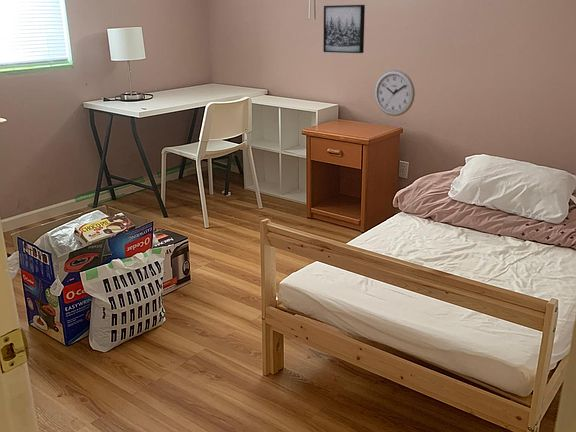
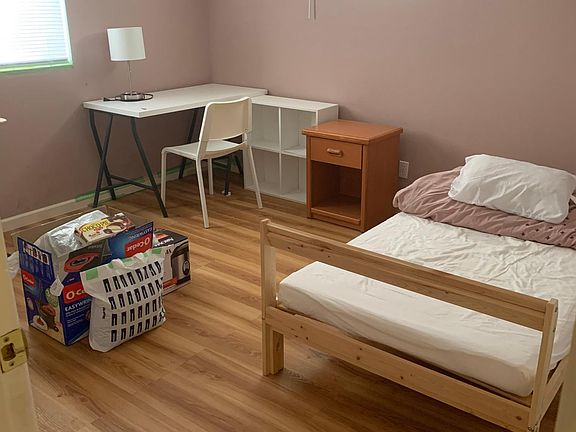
- wall clock (393, 93)
- wall art (343, 29)
